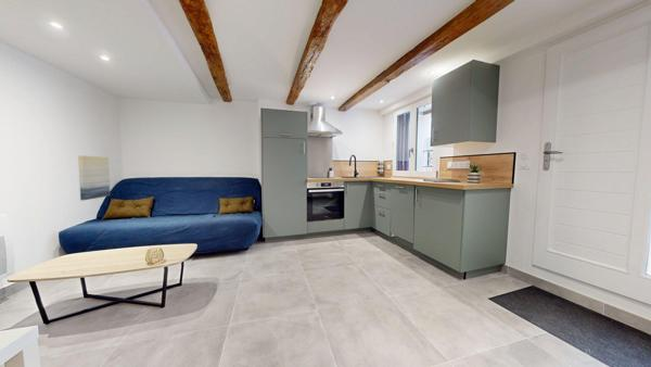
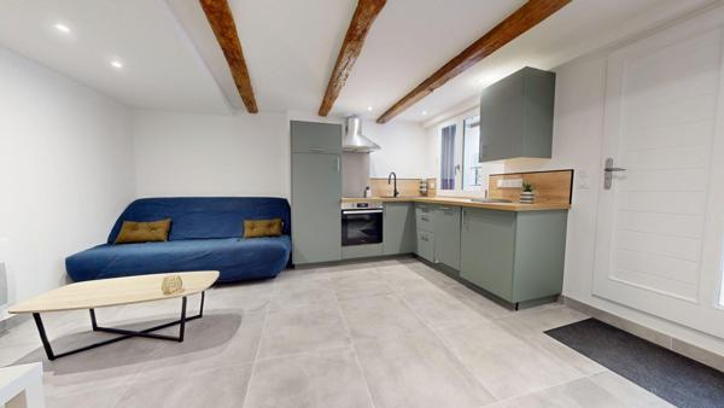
- wall art (95, 177)
